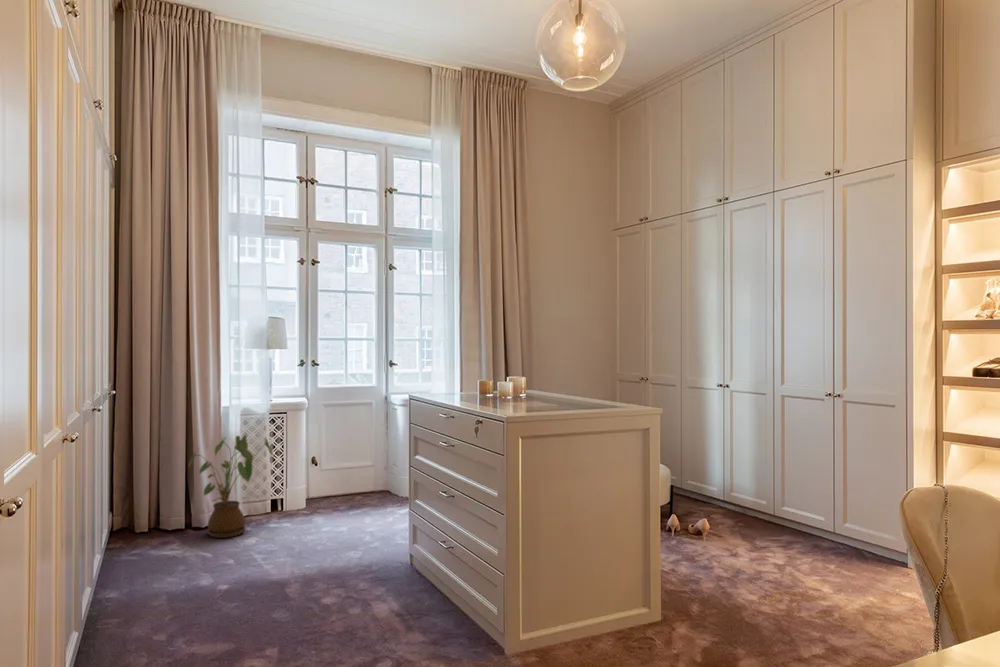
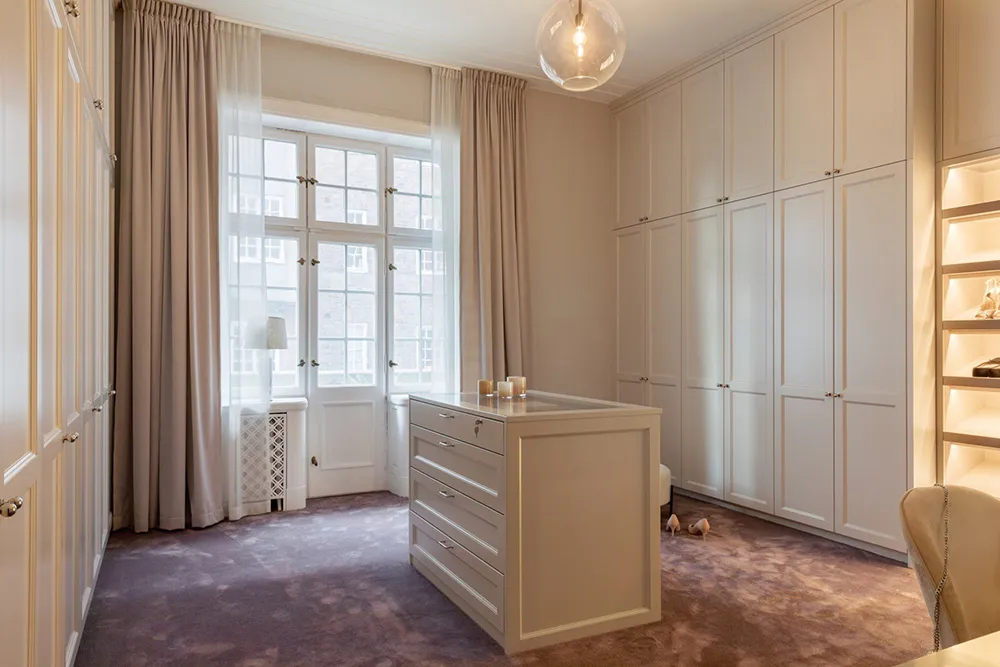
- house plant (232, 485)
